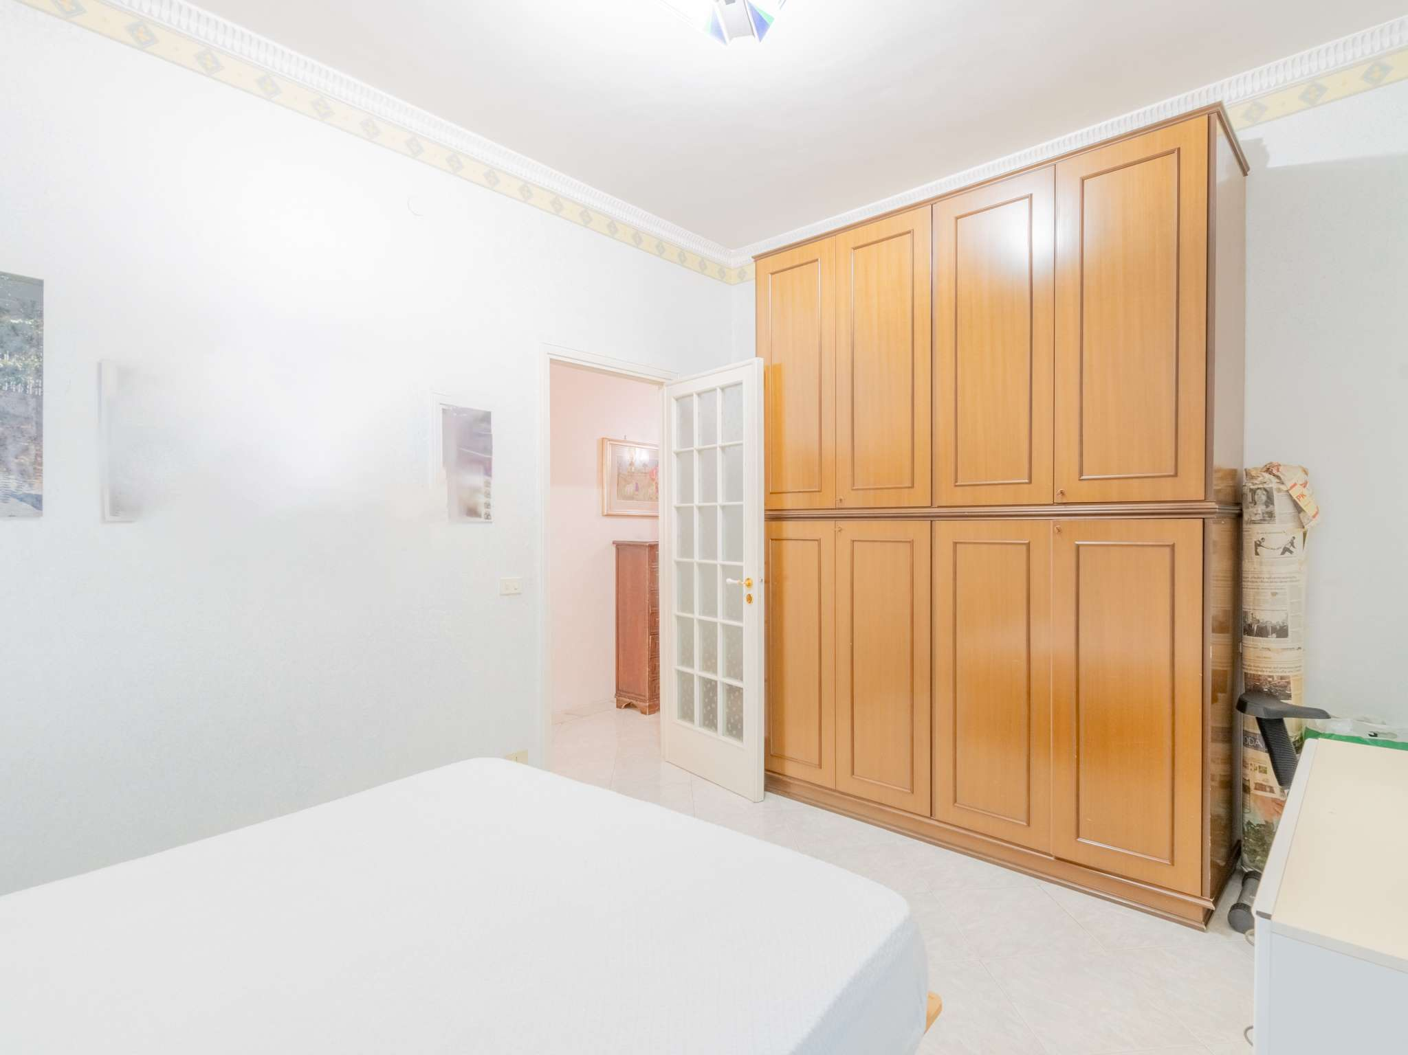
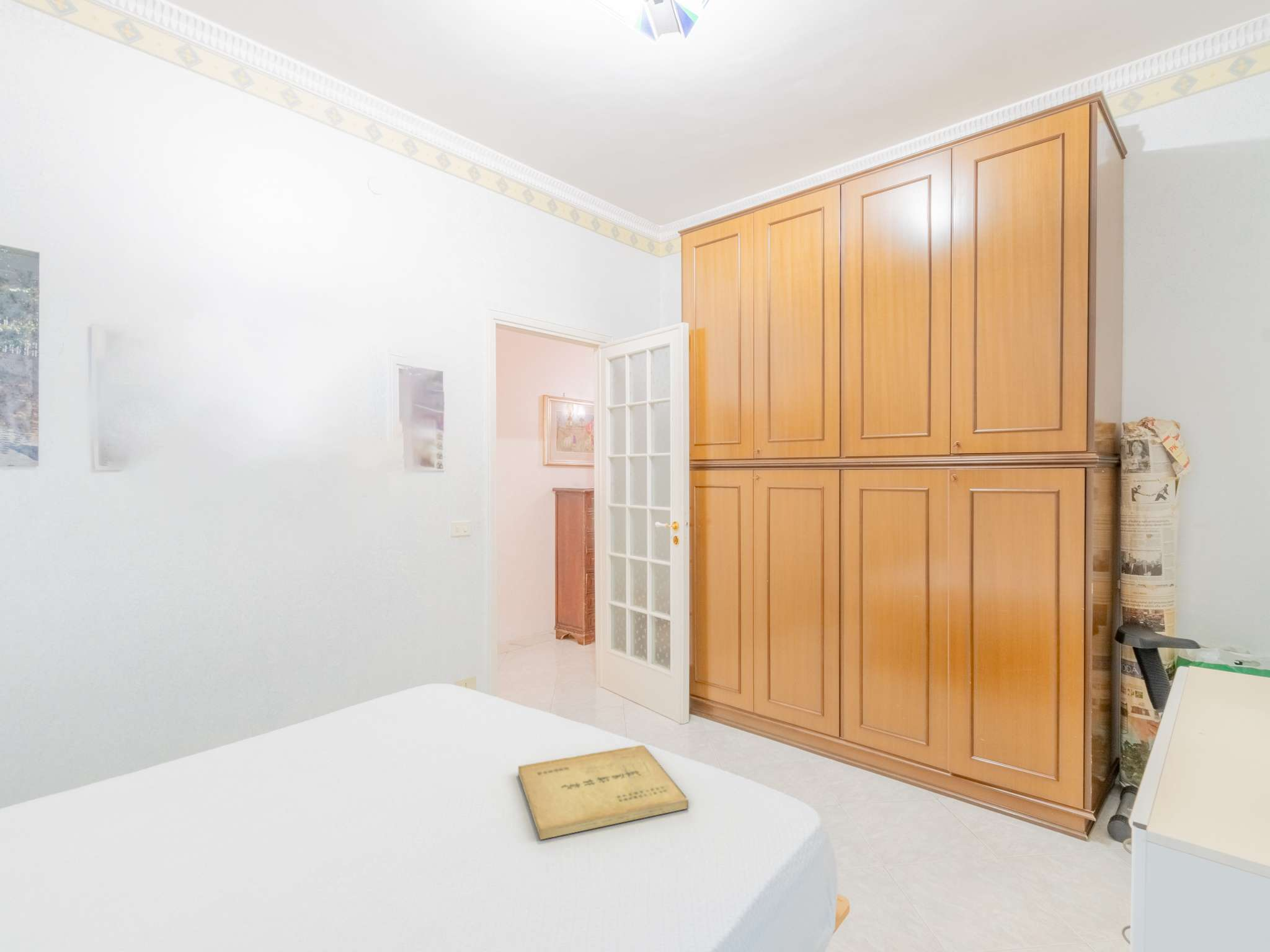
+ book (598, 786)
